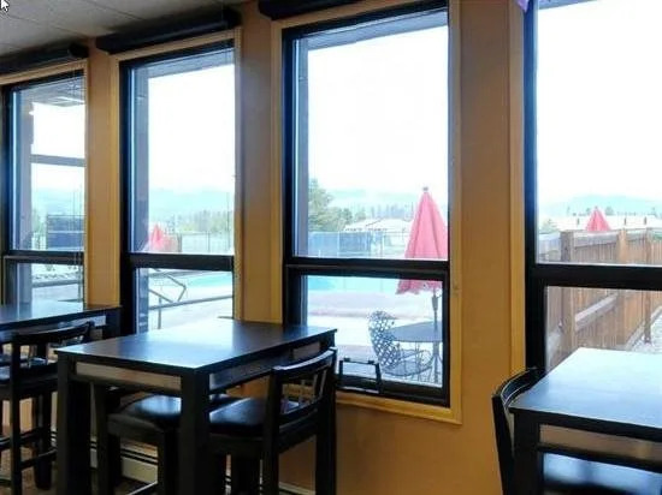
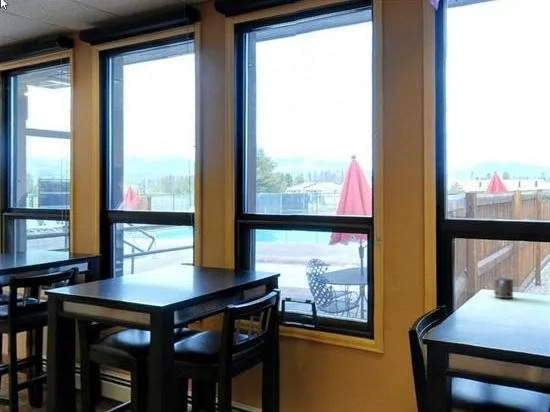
+ cup (503, 287)
